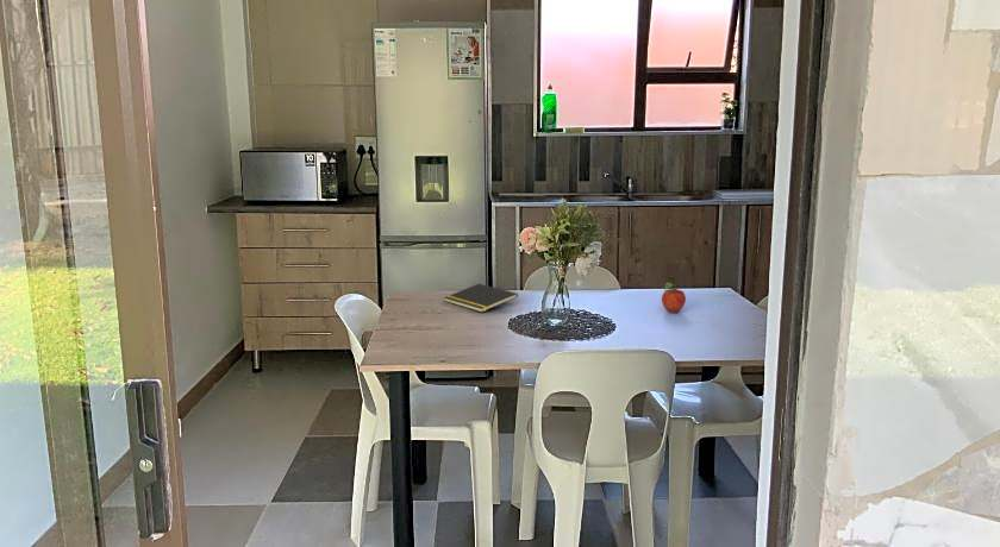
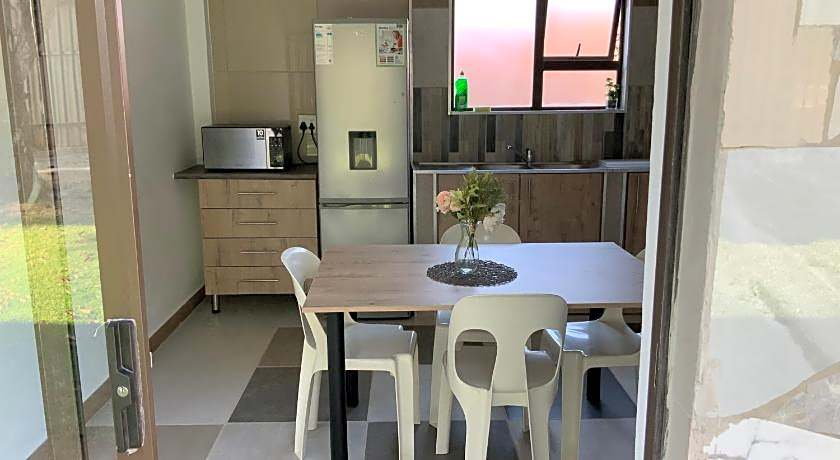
- fruit (671, 296)
- notepad (480, 297)
